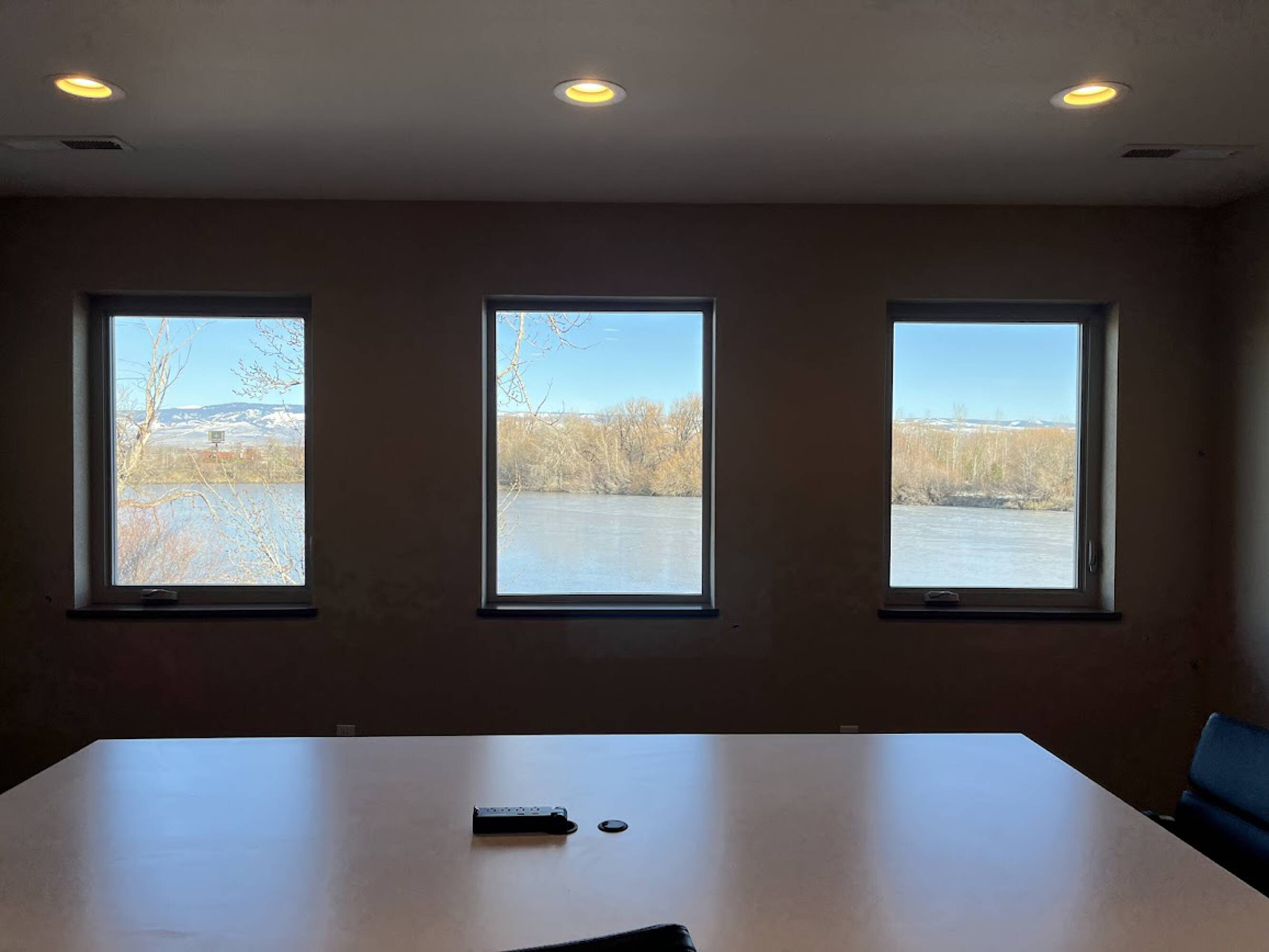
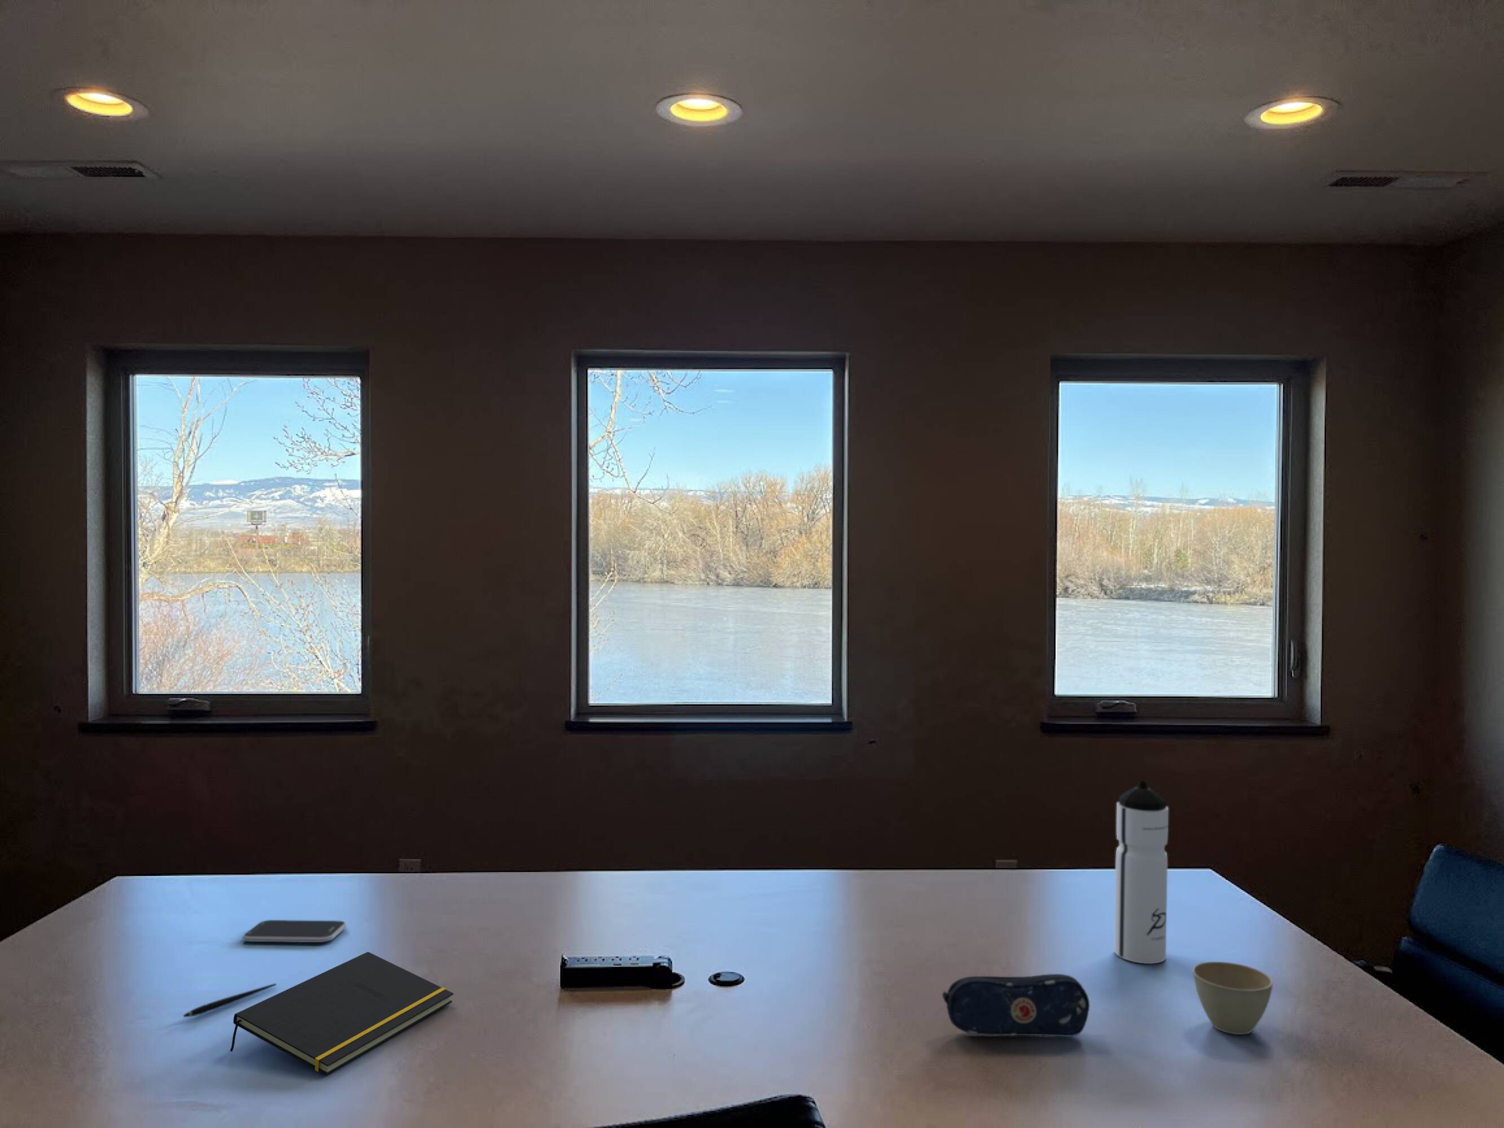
+ smartphone (295, 931)
+ notepad (348, 1007)
+ water bottle (1141, 869)
+ pencil case (1018, 1005)
+ pen (232, 999)
+ flower pot (1231, 1000)
